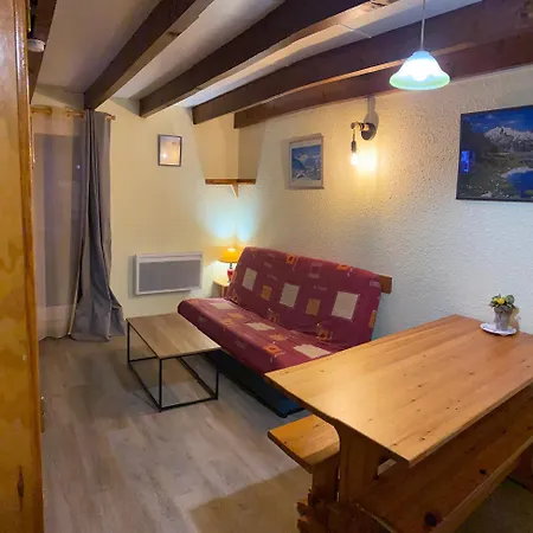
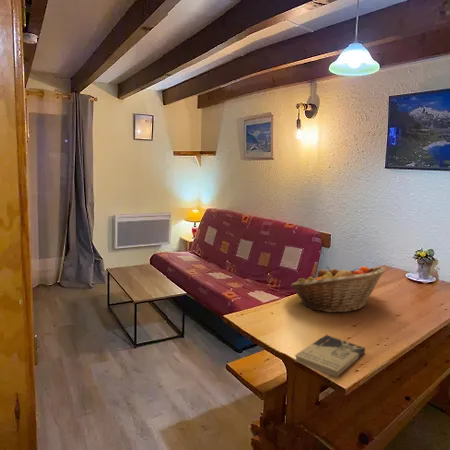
+ book (330, 354)
+ fruit basket (337, 284)
